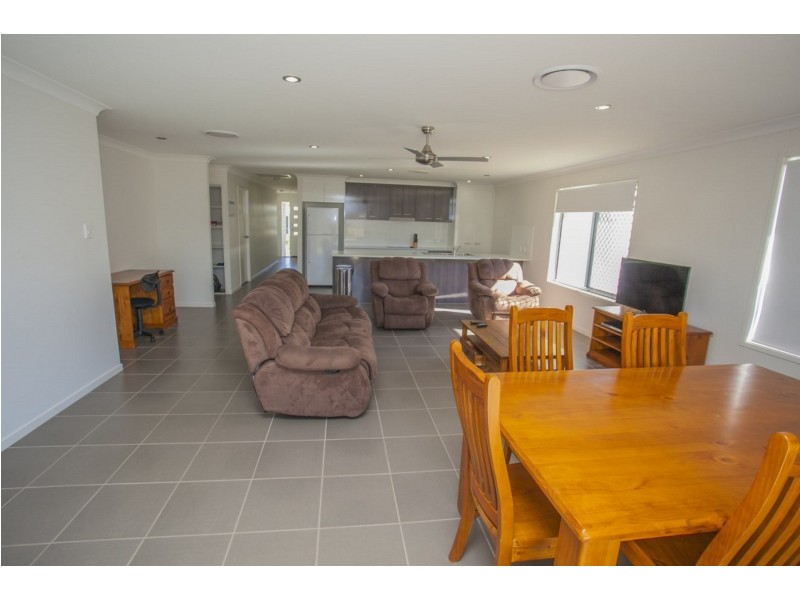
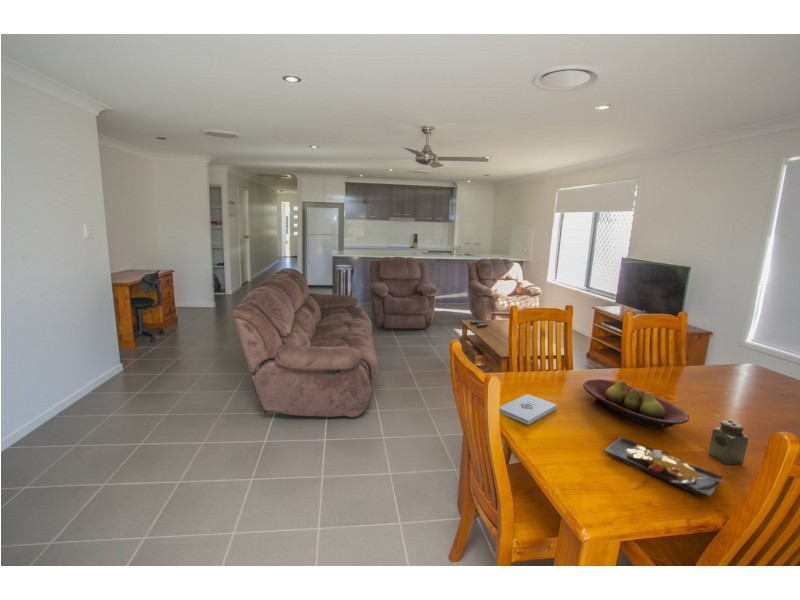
+ salt shaker (729, 440)
+ fruit bowl (631, 399)
+ plate (661, 461)
+ notepad (527, 408)
